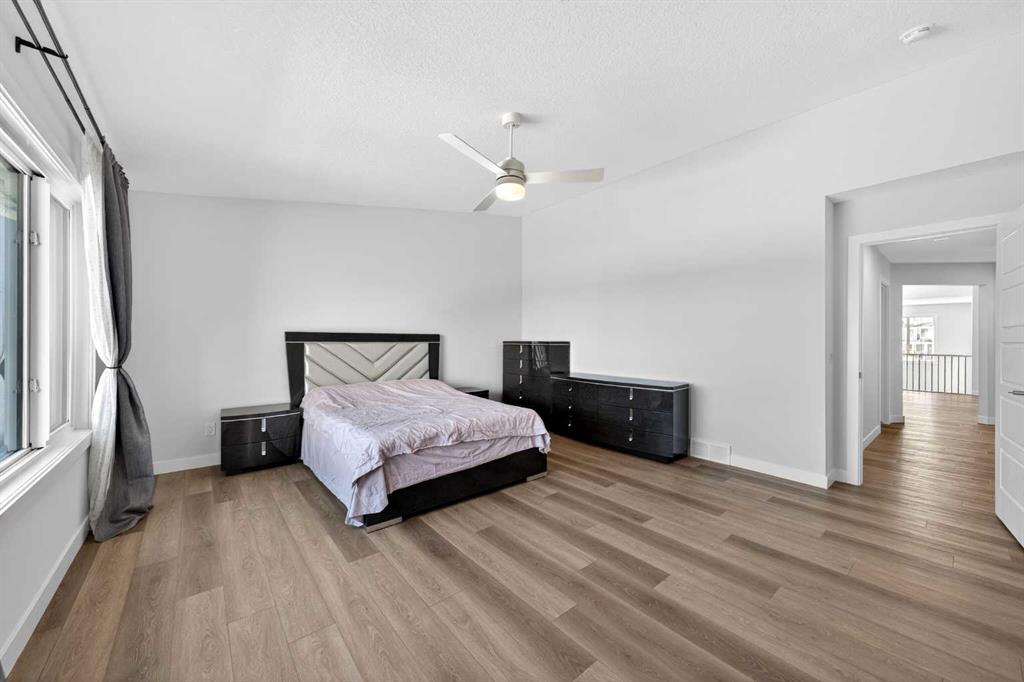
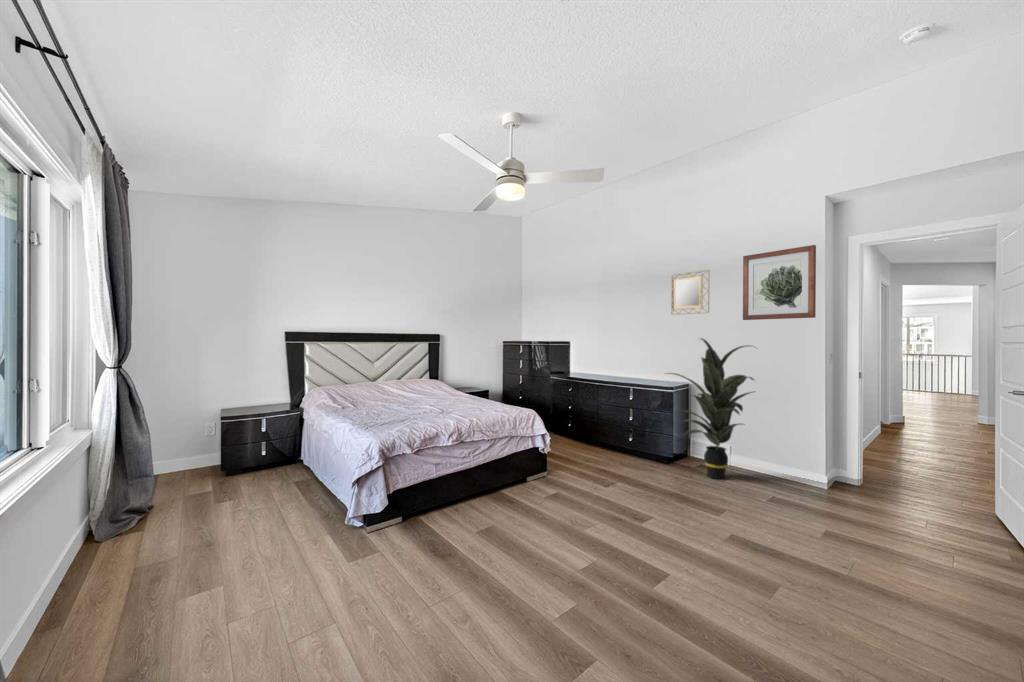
+ home mirror (688, 293)
+ wall art (777, 284)
+ indoor plant (713, 406)
